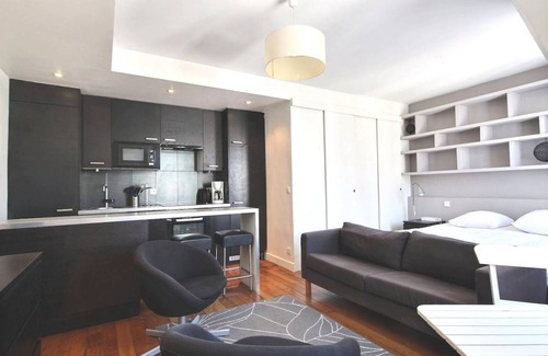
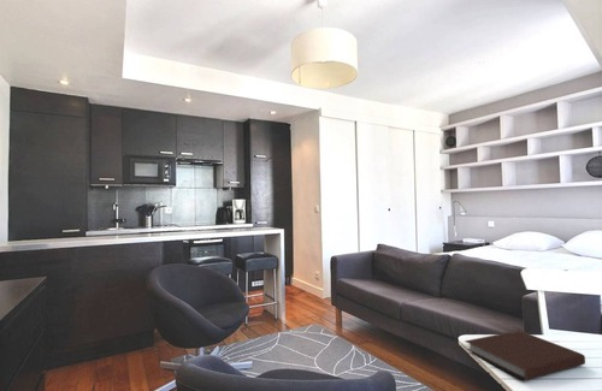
+ notebook (521, 351)
